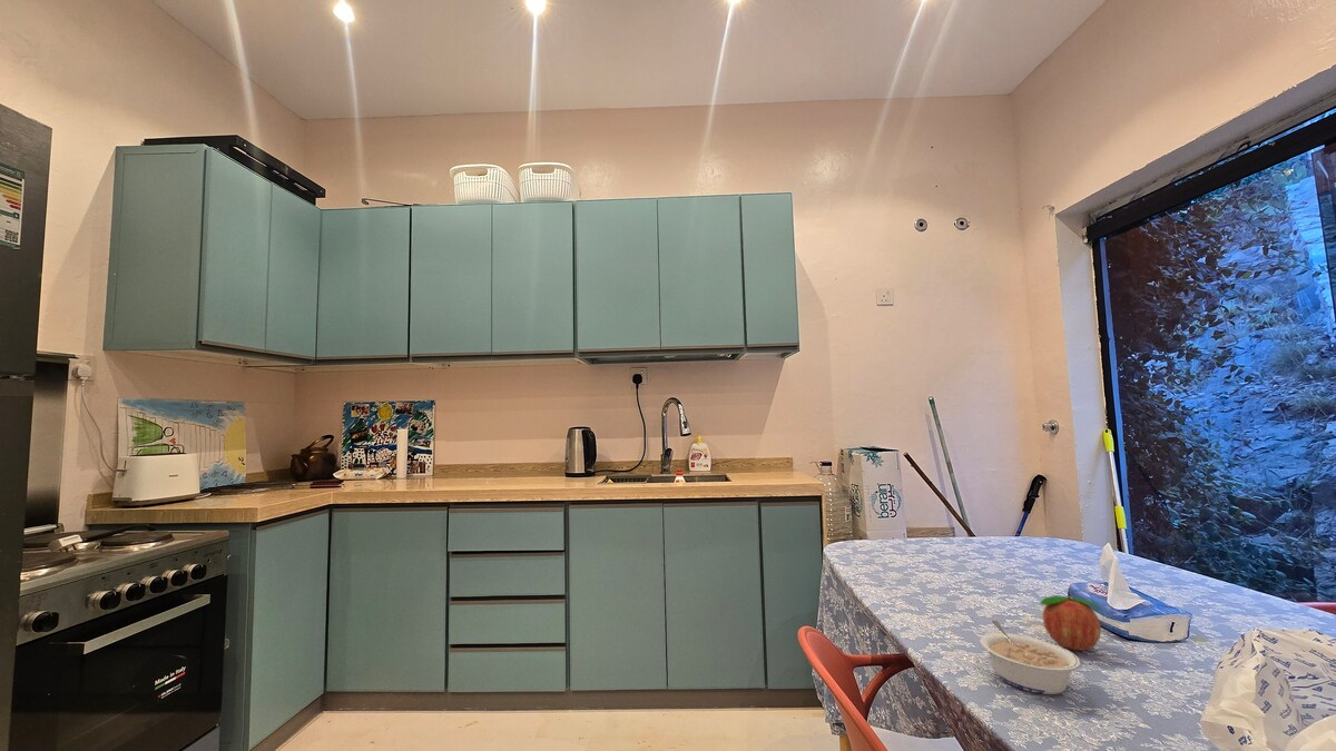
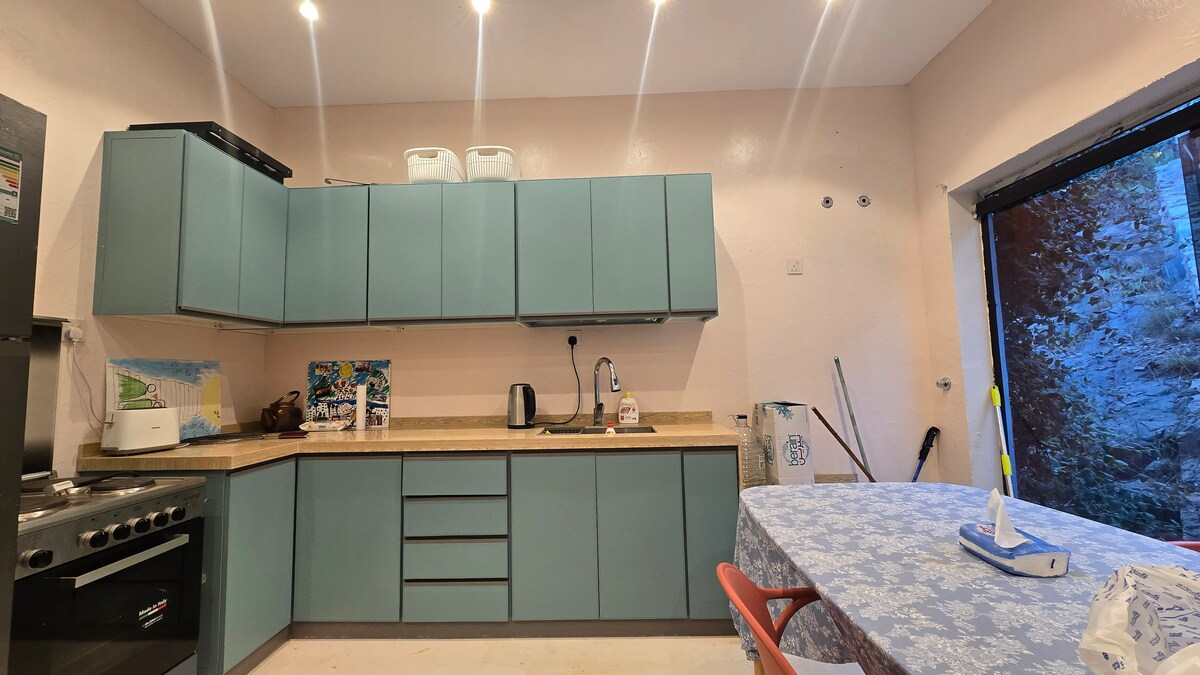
- fruit (1071, 619)
- legume (1024, 660)
